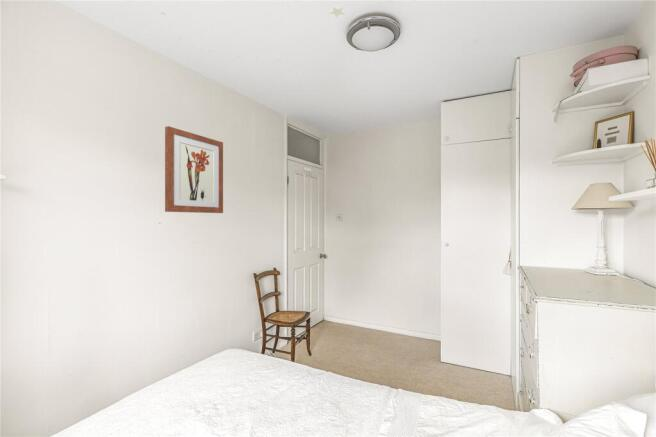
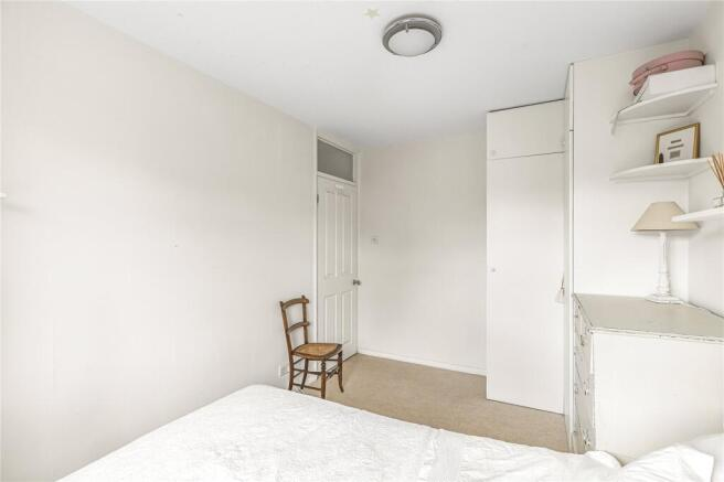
- wall art (196, 173)
